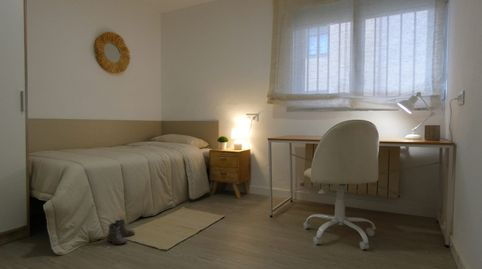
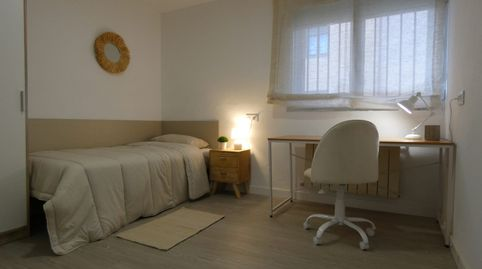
- boots (120, 230)
